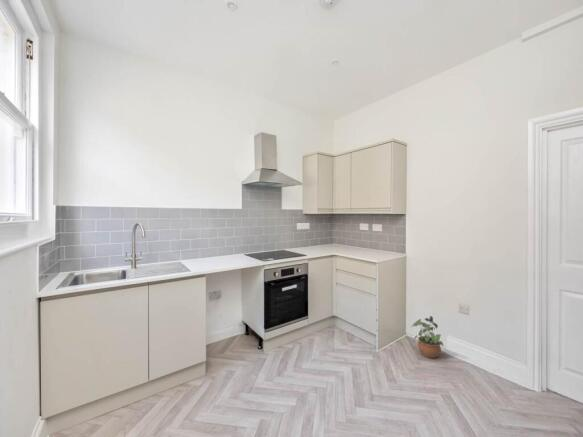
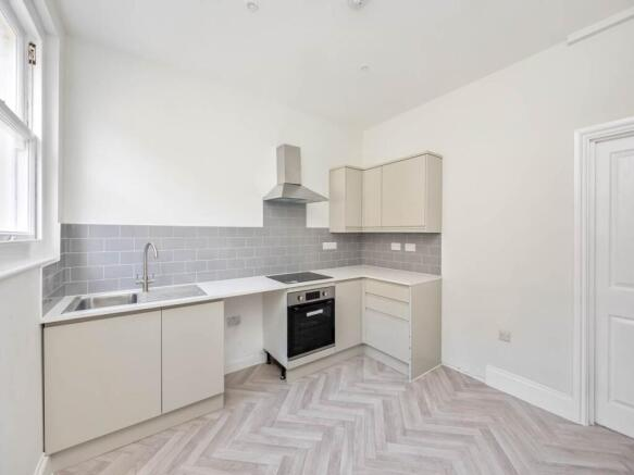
- potted plant (429, 335)
